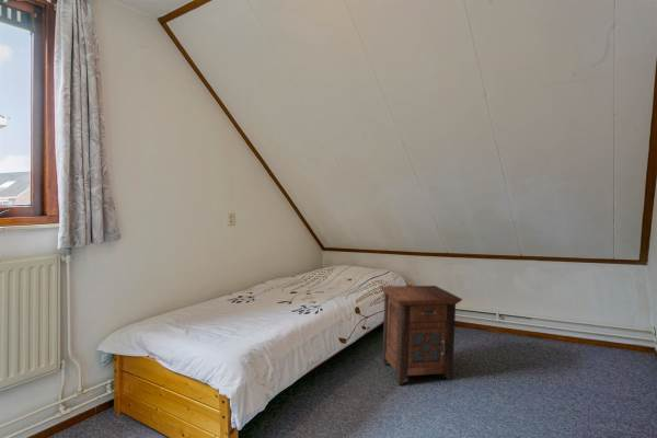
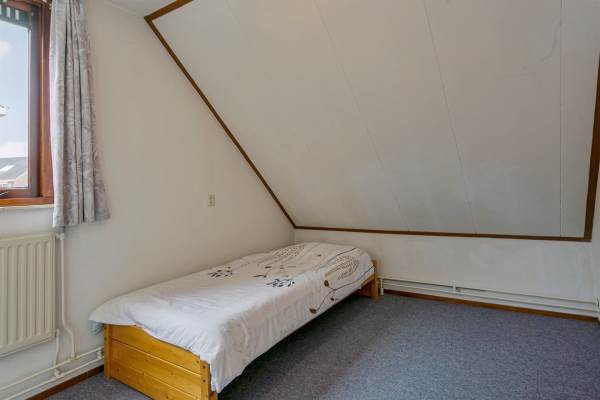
- nightstand (416, 332)
